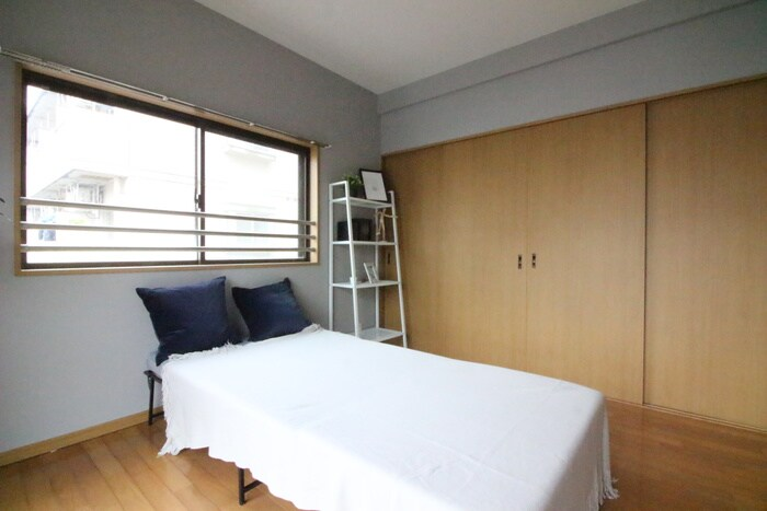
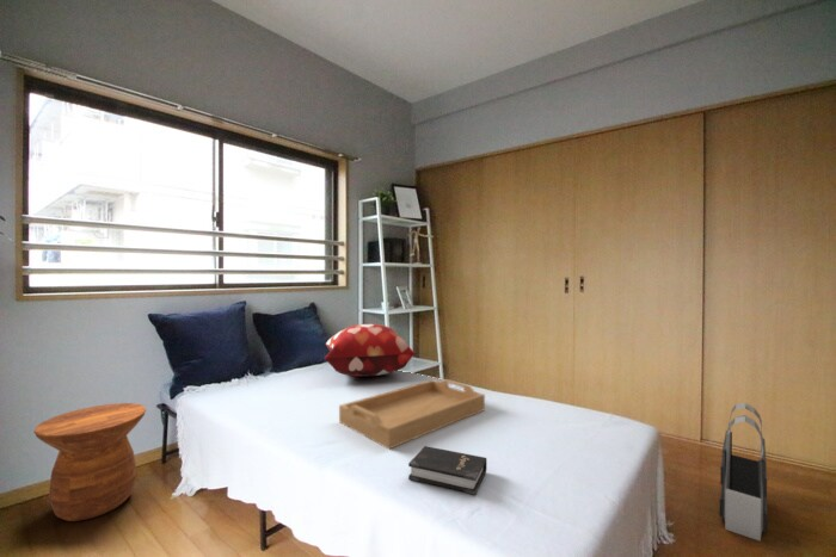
+ side table (94, 460)
+ serving tray (414, 404)
+ hardback book (448, 466)
+ body armor vest (743, 462)
+ decorative pillow (368, 348)
